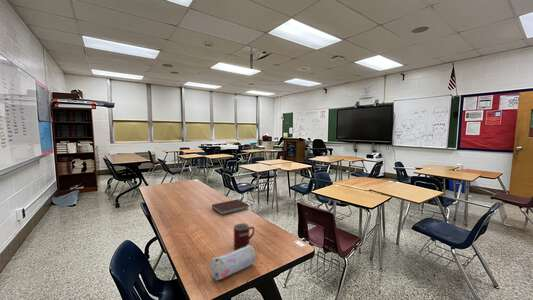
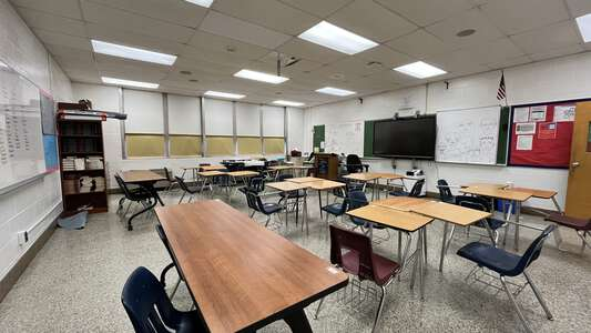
- notebook (230, 206)
- mug (244, 235)
- pencil case (233, 261)
